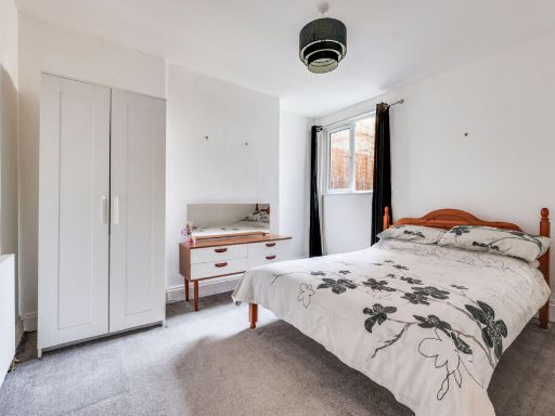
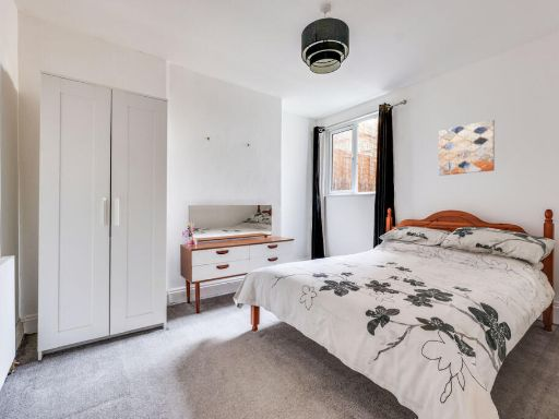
+ wall art (464, 149)
